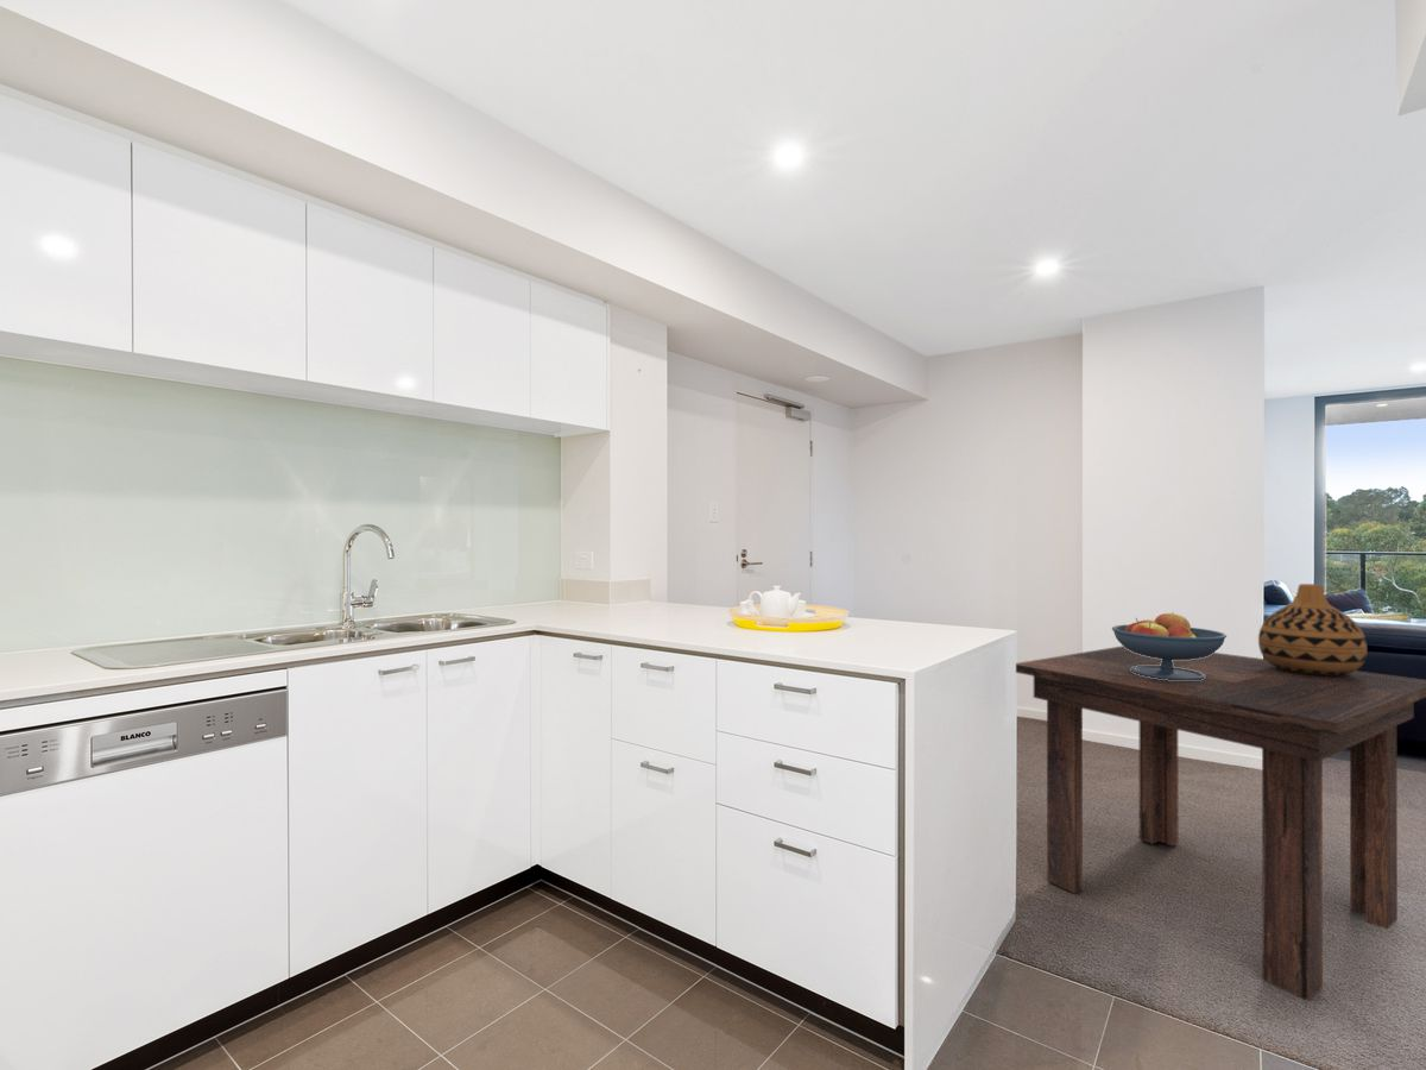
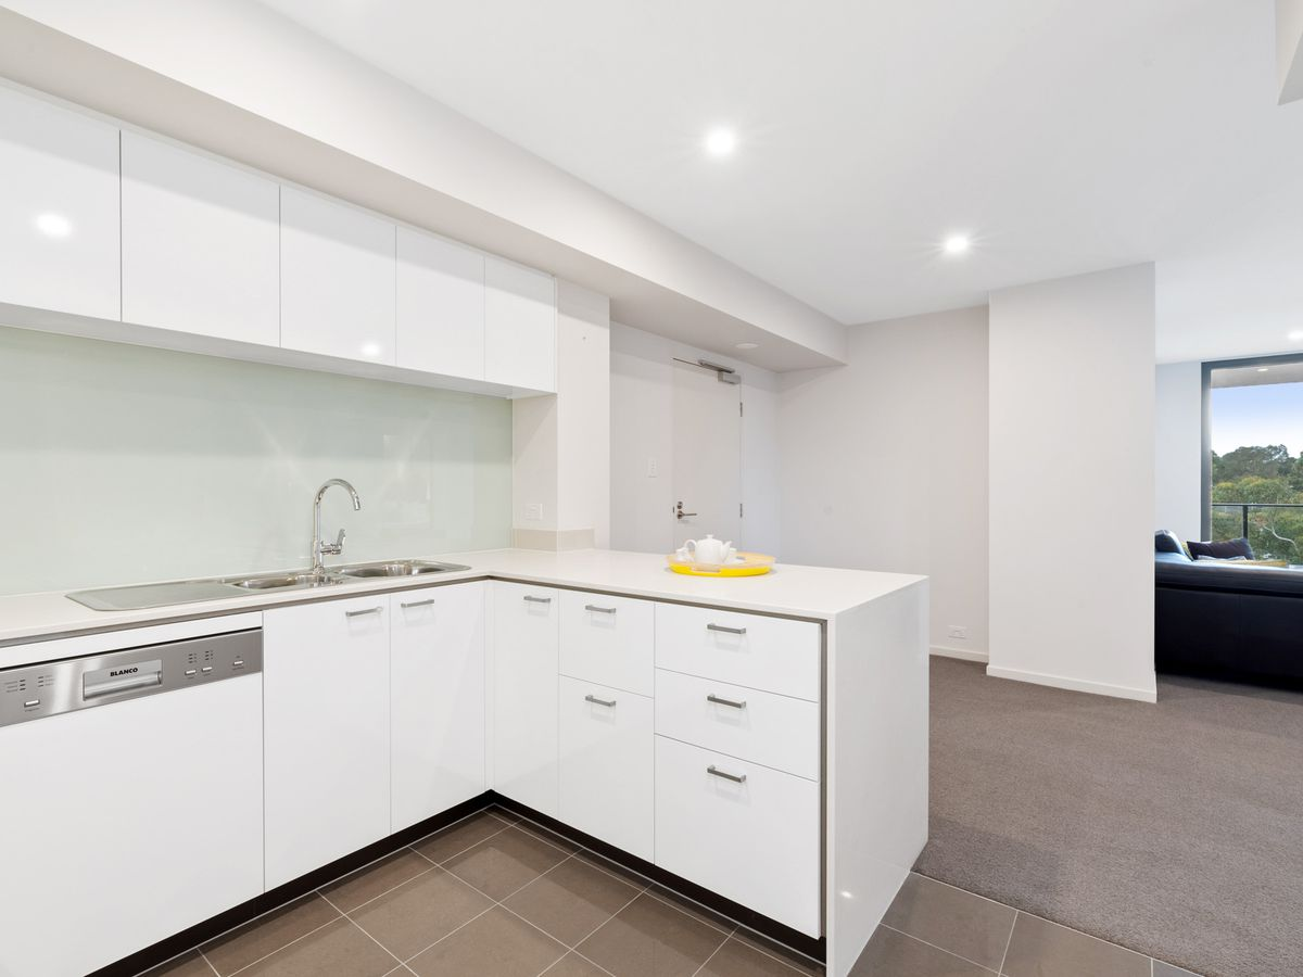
- dining table (1176, 786)
- fruit bowl (1166, 643)
- vase (1310, 627)
